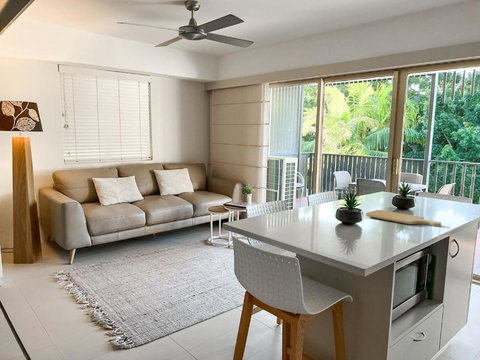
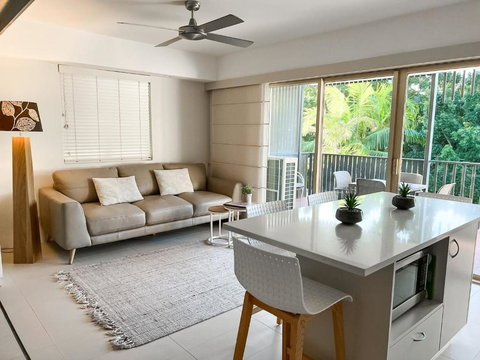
- chopping board (403, 218)
